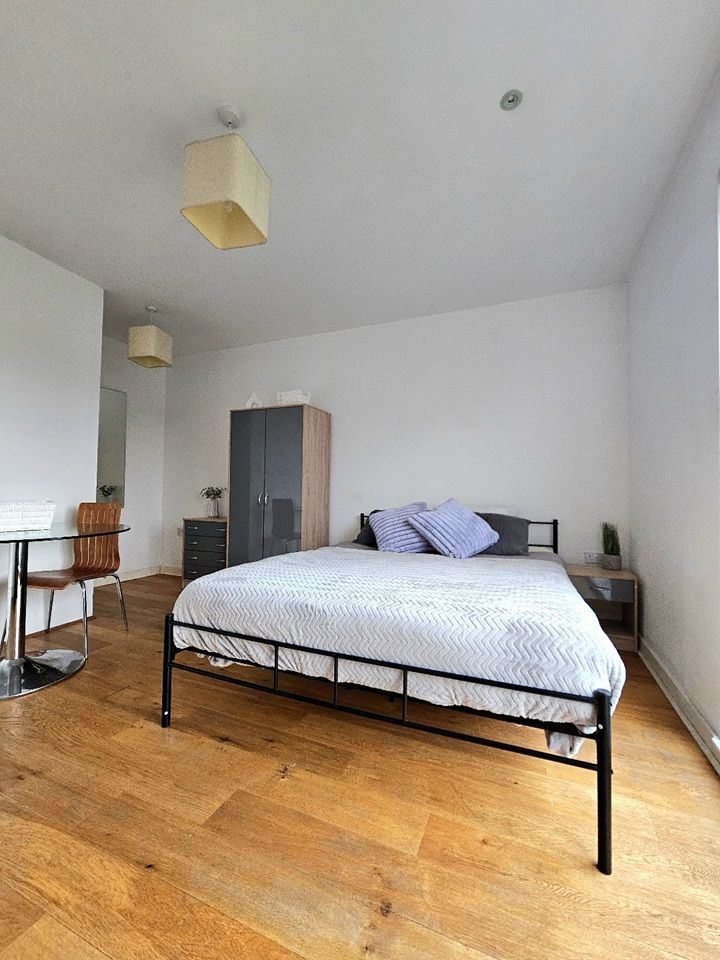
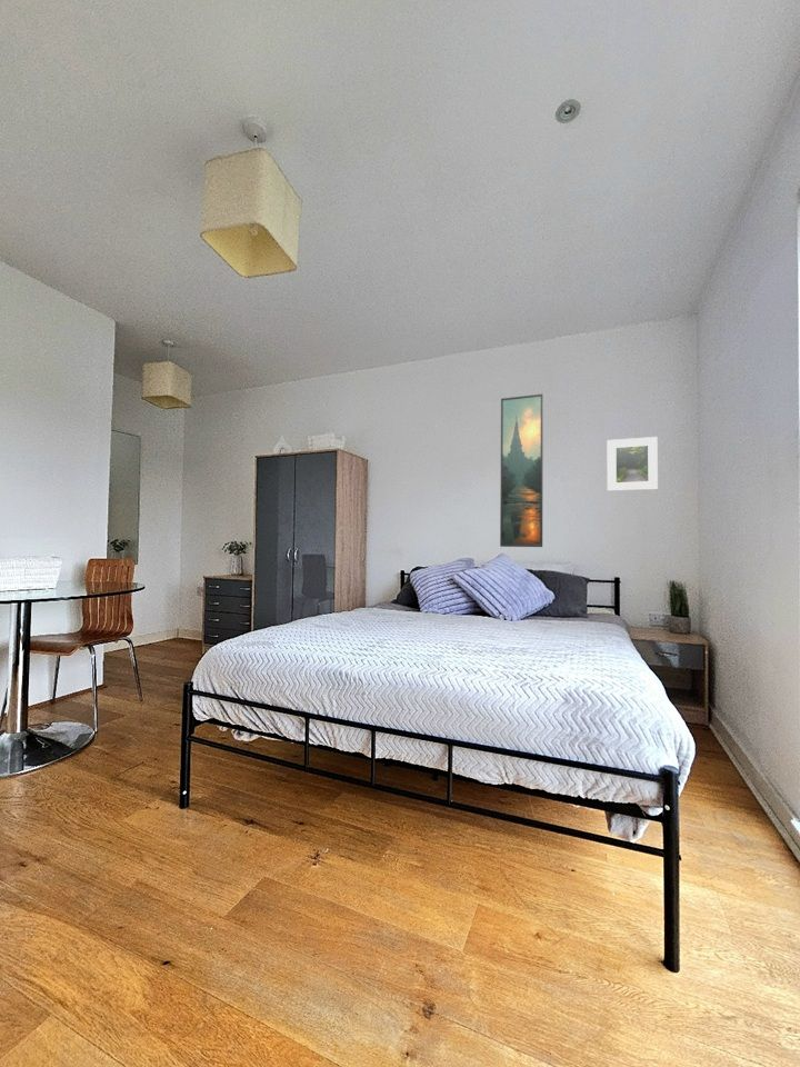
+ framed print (631, 463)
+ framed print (521, 470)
